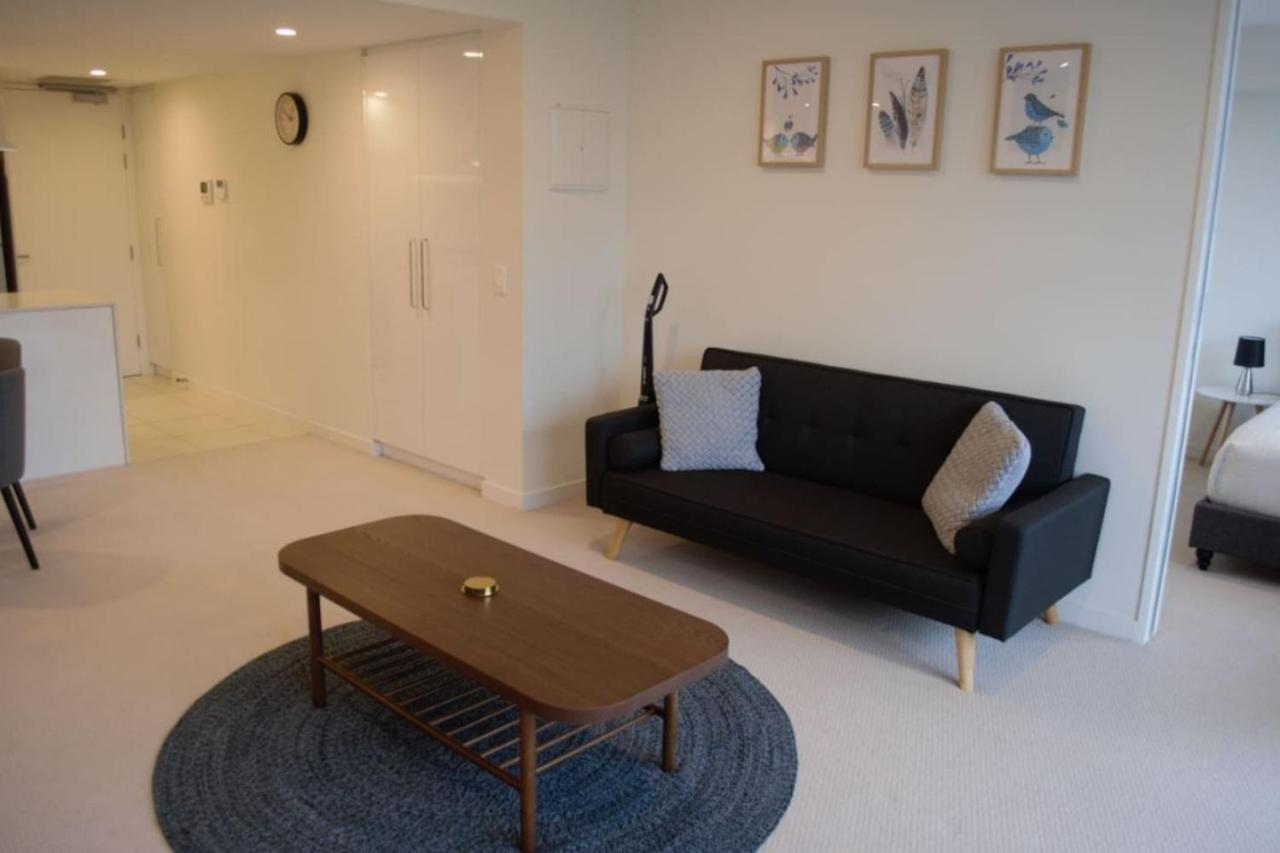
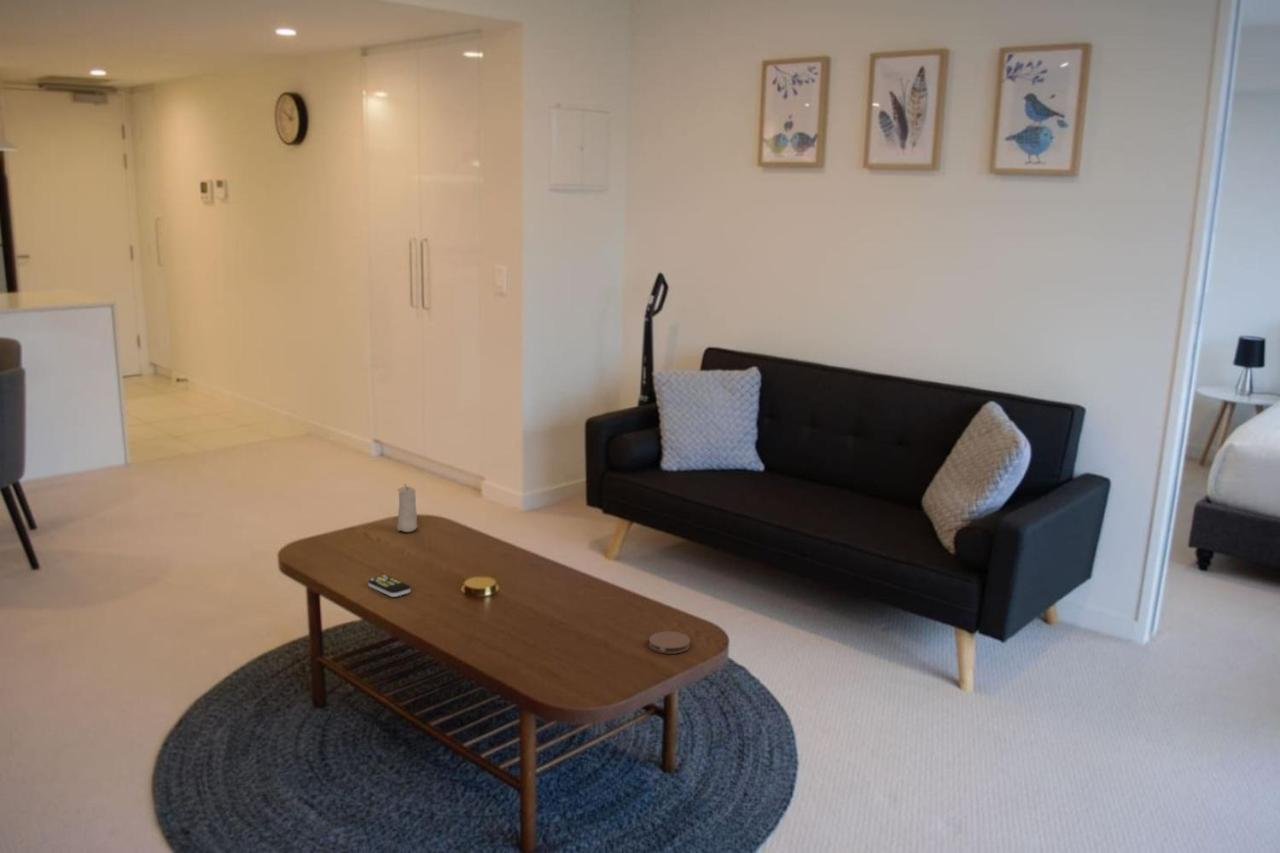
+ remote control (389, 585)
+ candle (406, 506)
+ coaster (669, 642)
